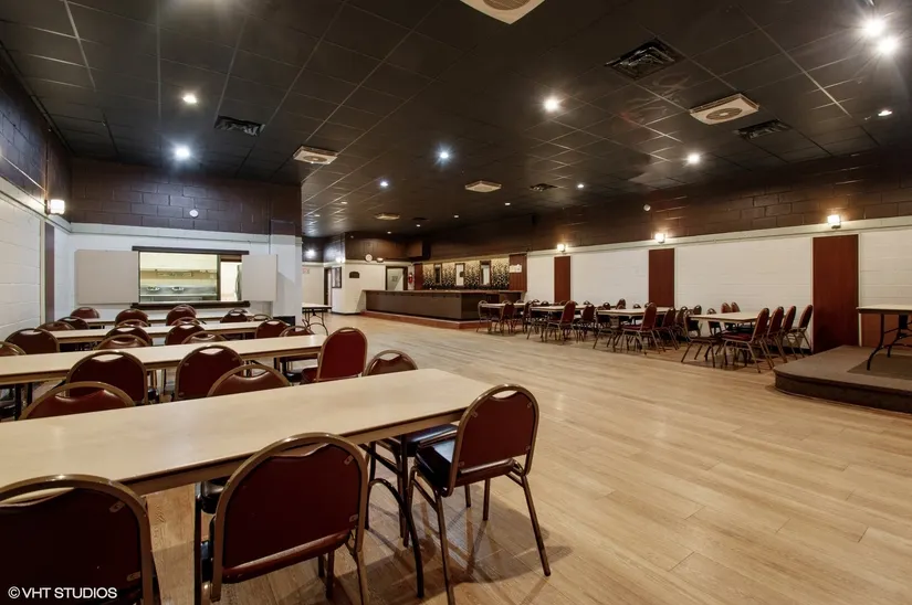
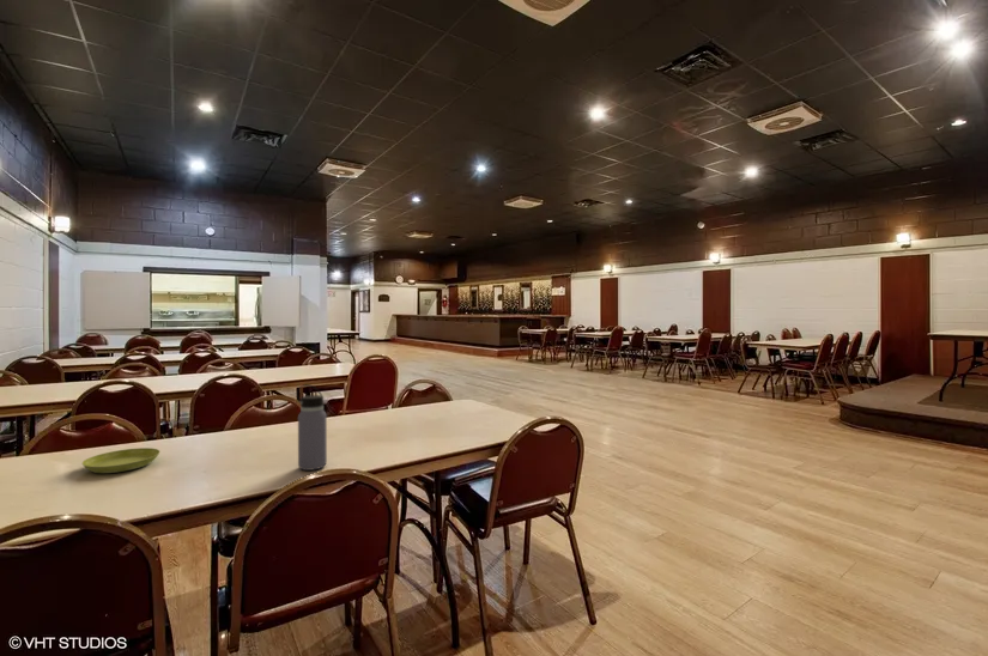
+ saucer (122, 461)
+ water bottle (311, 426)
